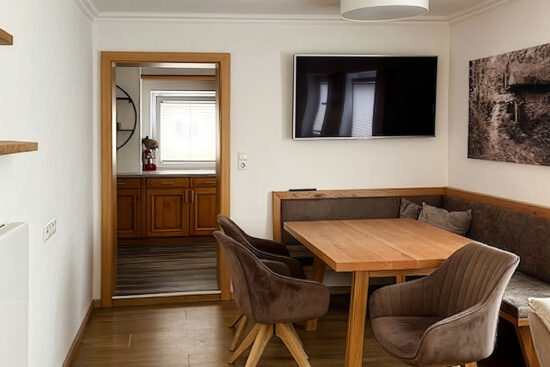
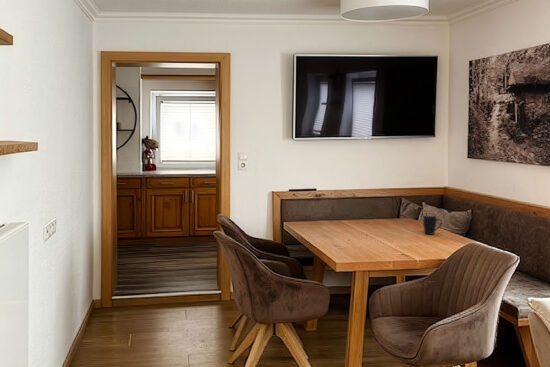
+ mug (432, 225)
